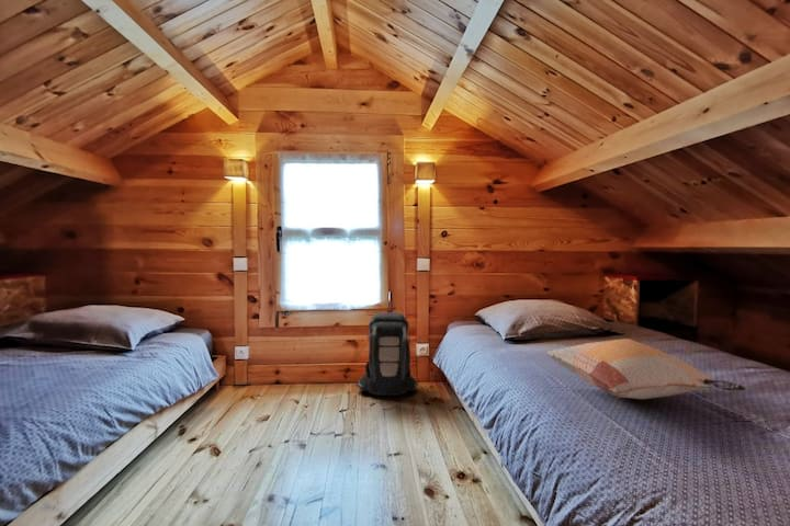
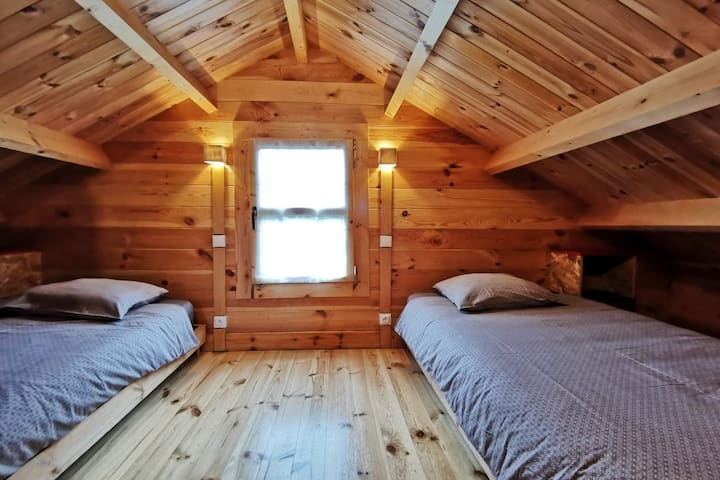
- backpack (388, 355)
- decorative pillow (632, 368)
